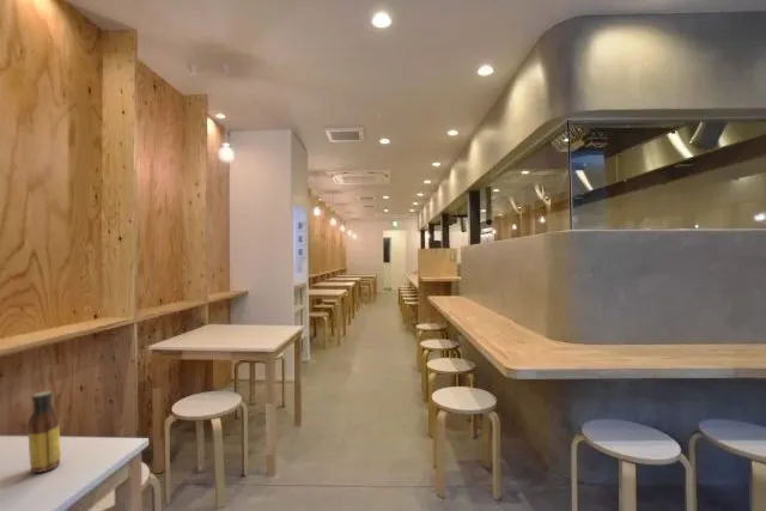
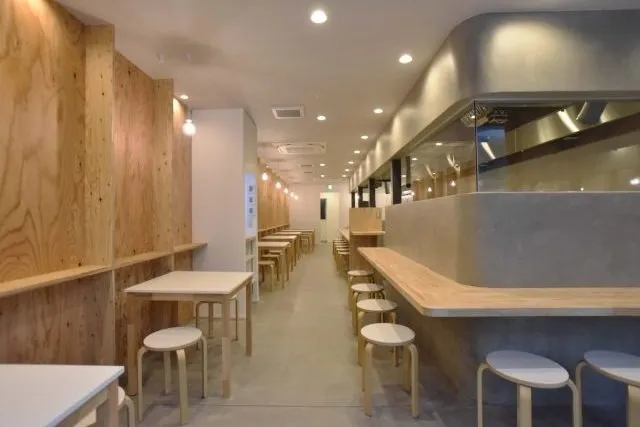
- sauce bottle (44, 430)
